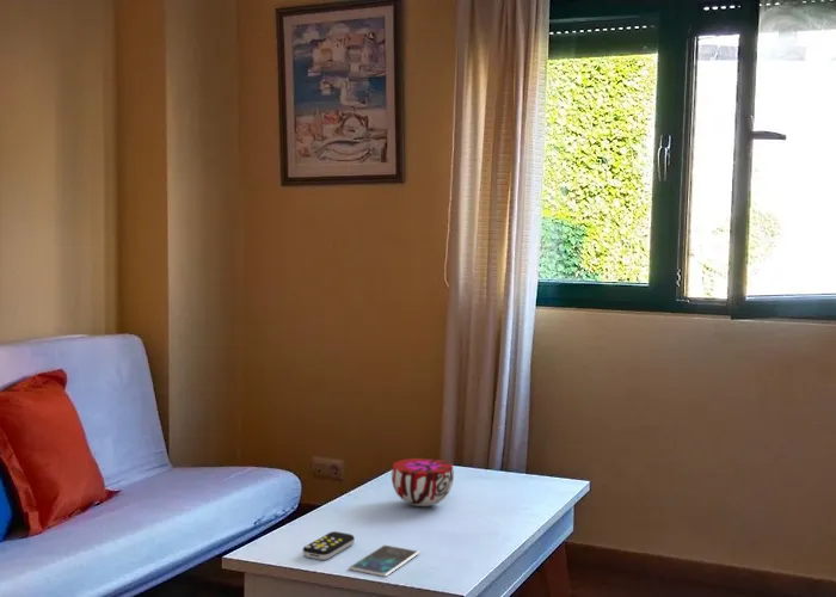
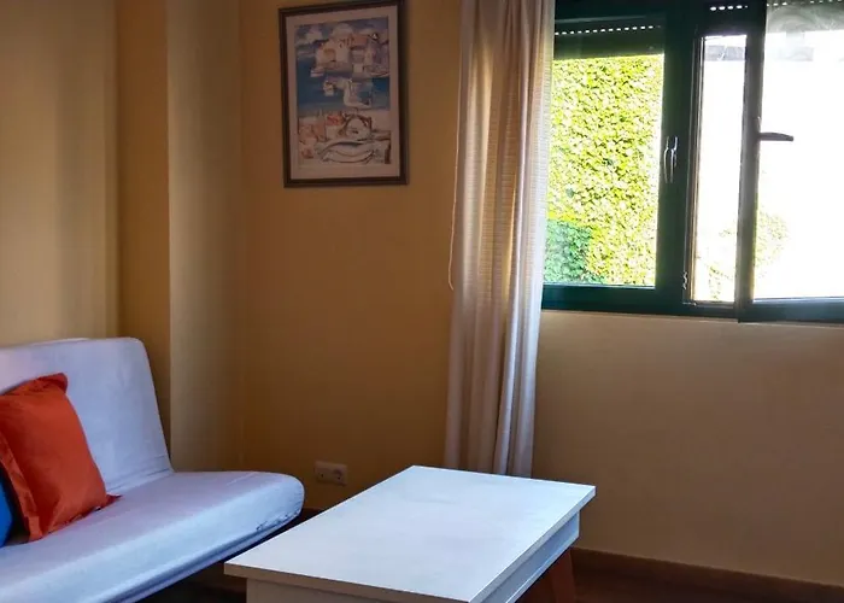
- remote control (328, 544)
- smartphone (385, 560)
- decorative bowl (422, 485)
